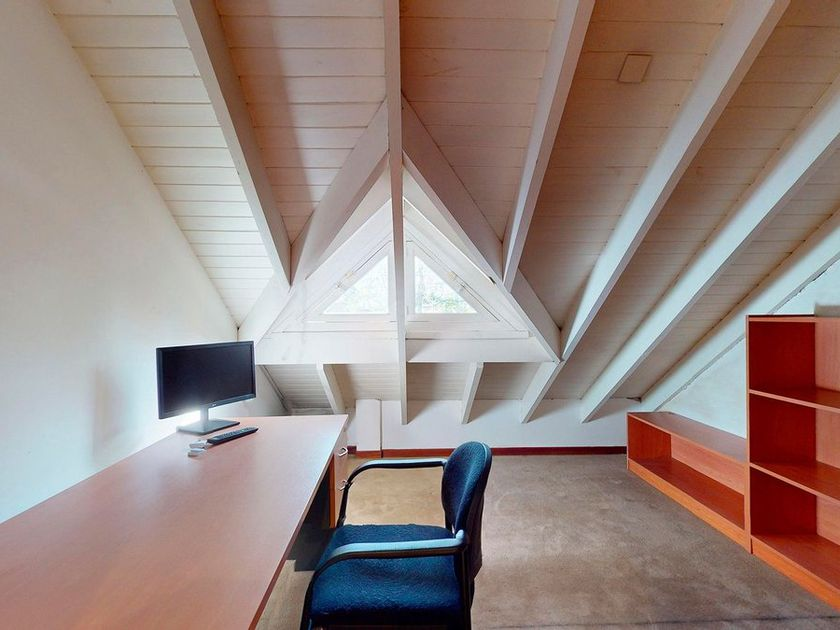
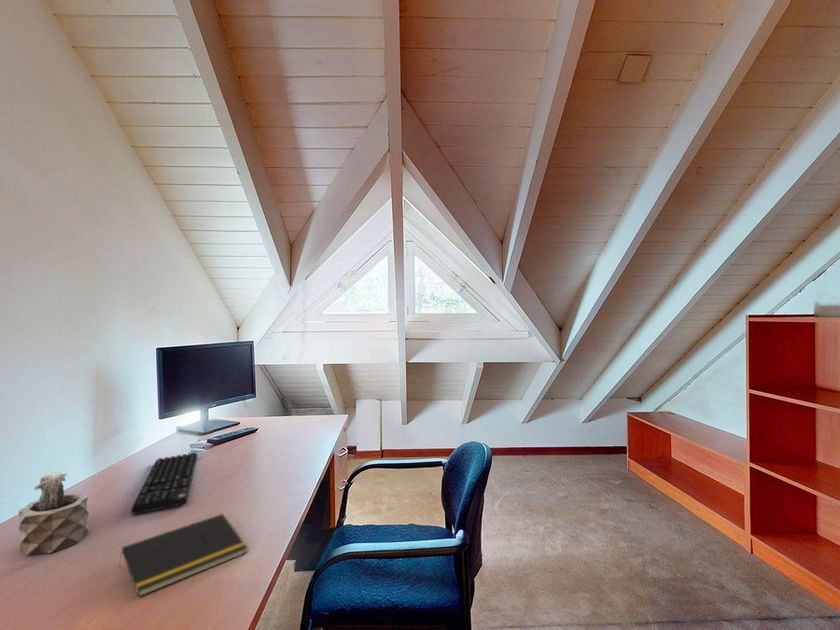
+ succulent plant (54, 507)
+ notepad (186, 549)
+ keyboard (169, 478)
